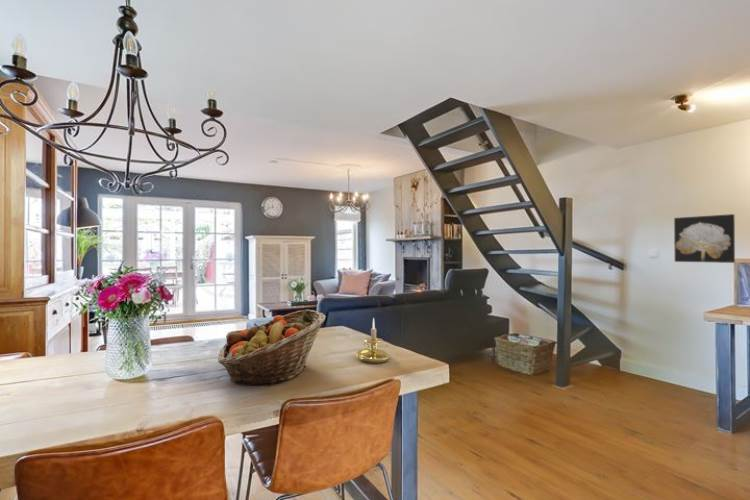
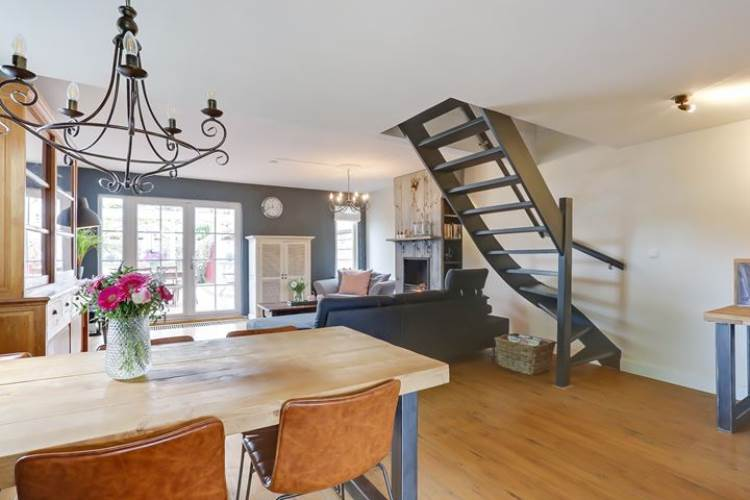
- fruit basket (273, 342)
- candle holder (372, 337)
- wall art (703, 239)
